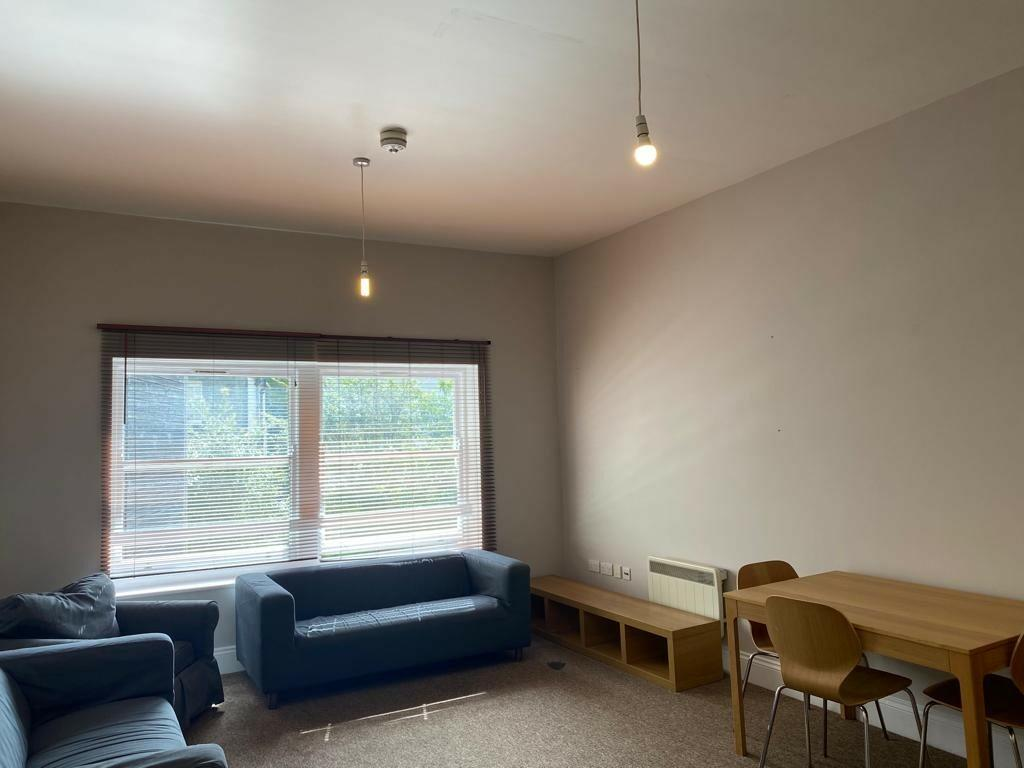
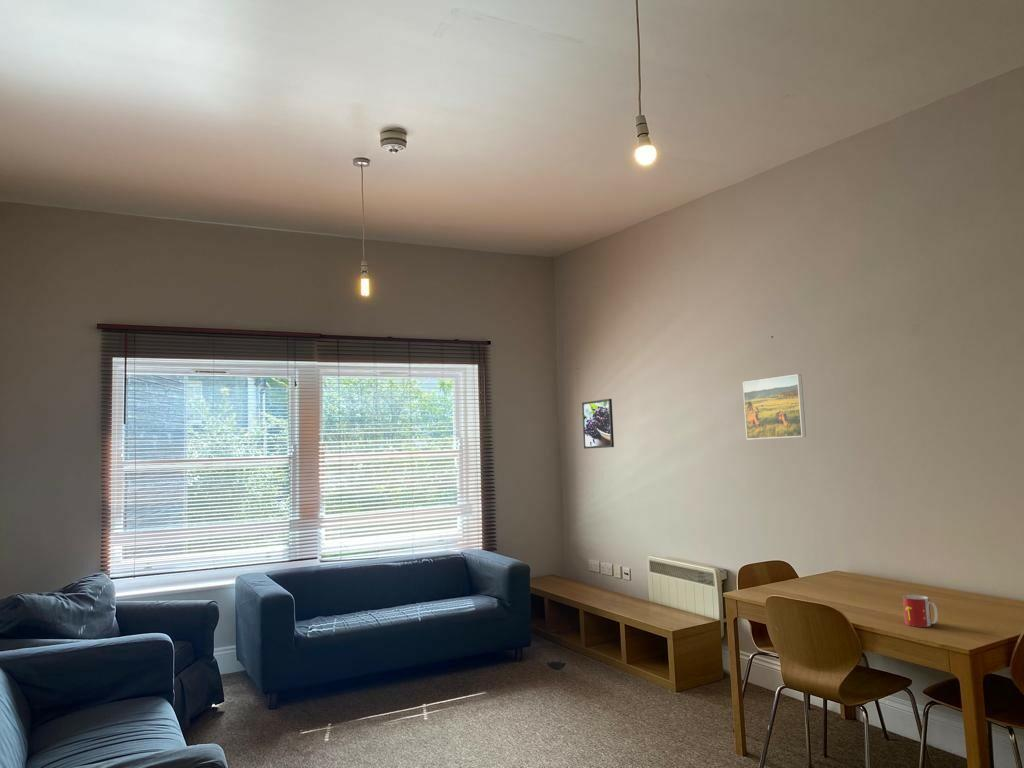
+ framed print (597, 424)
+ mug (921, 611)
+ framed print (773, 408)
